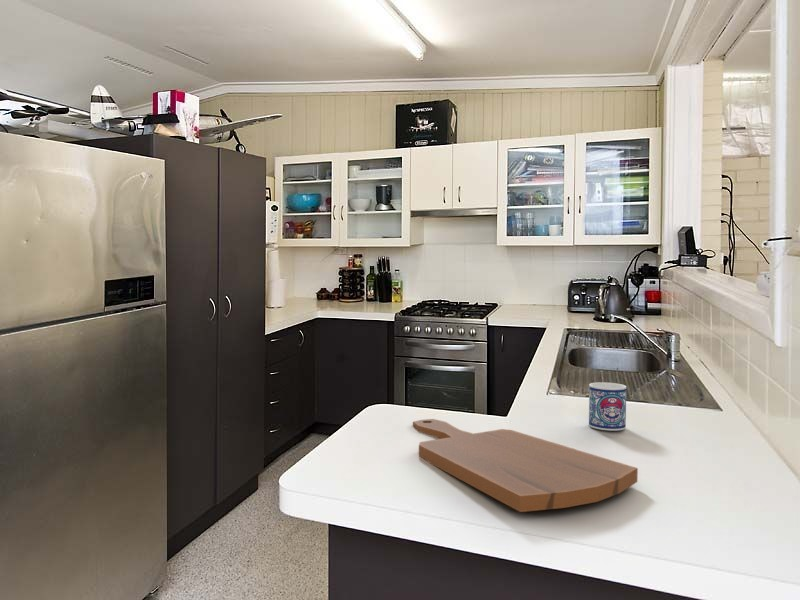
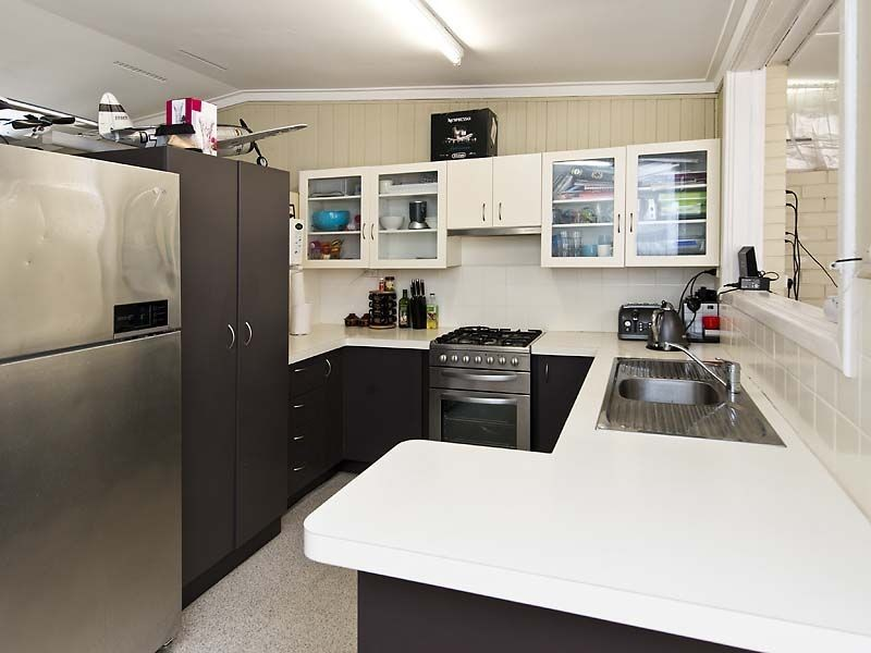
- cutting board (506, 458)
- mug (602, 404)
